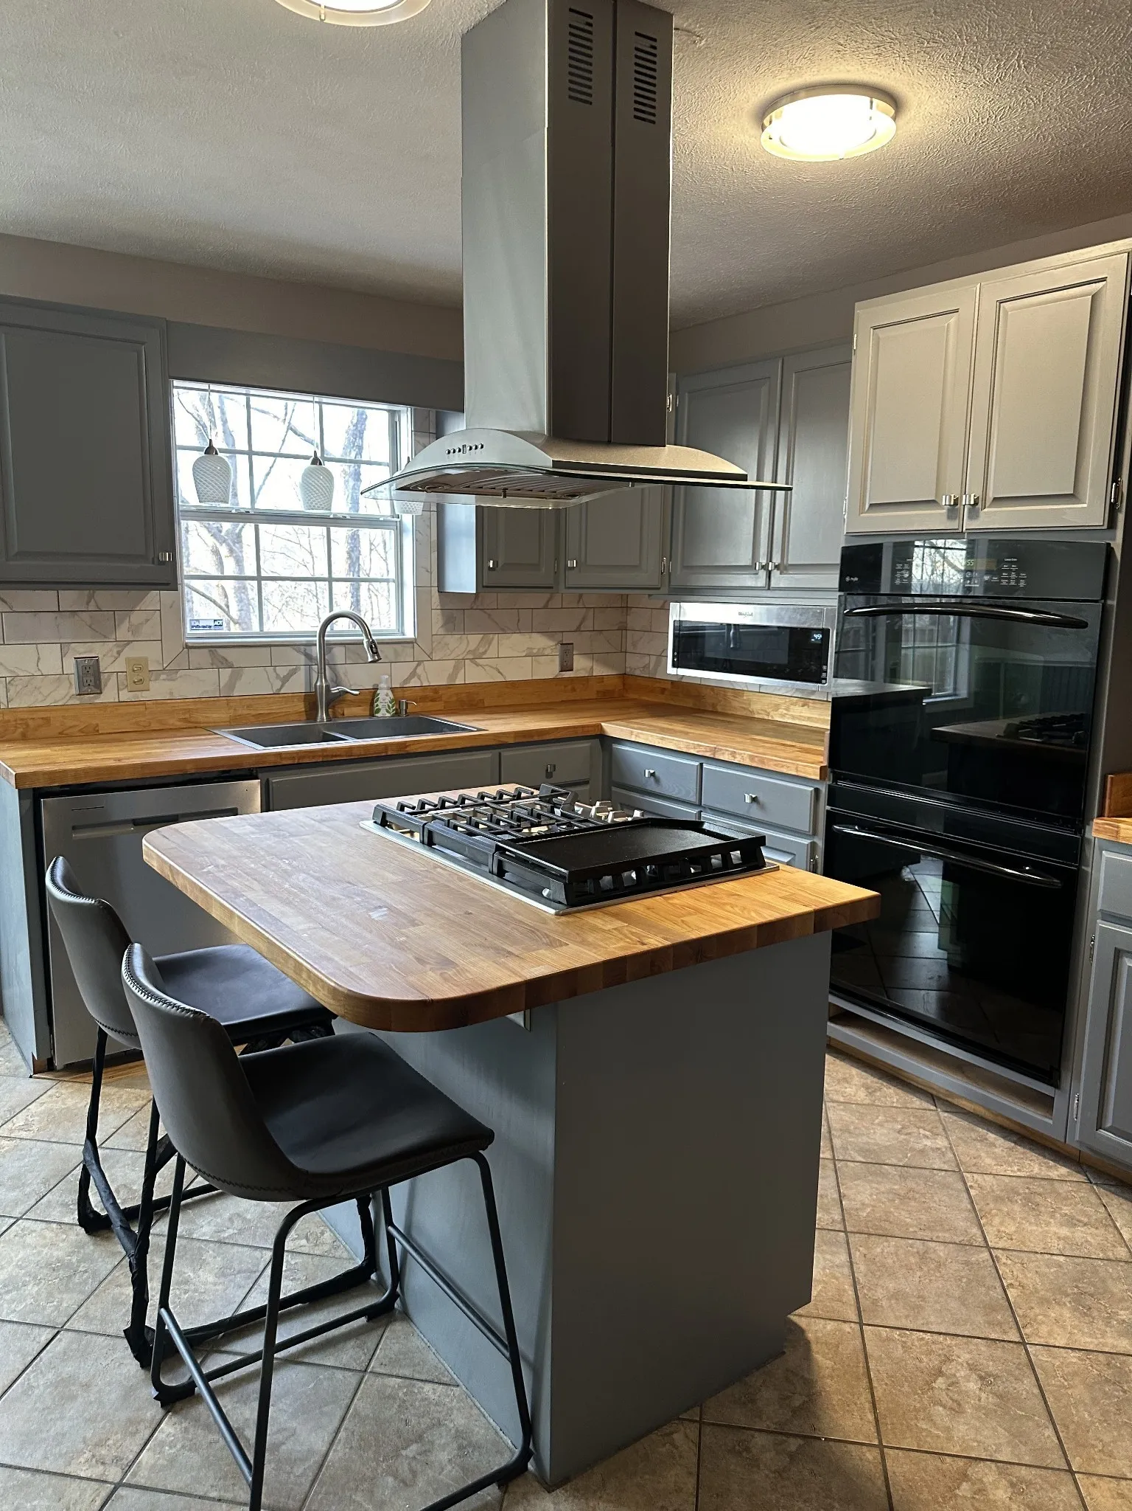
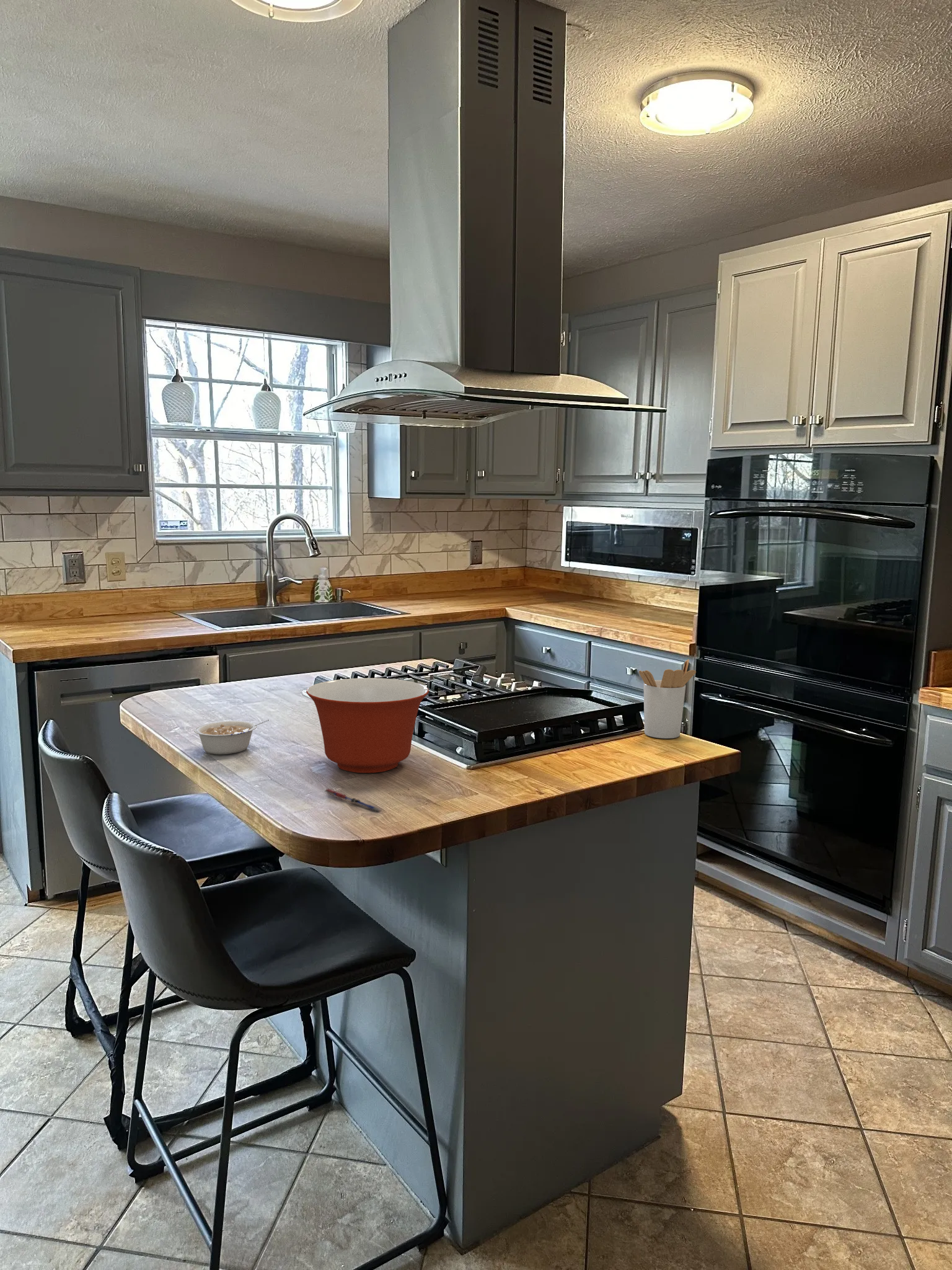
+ utensil holder (668, 699)
+ legume (228, 735)
+ pen (352, 799)
+ mixing bowl (368, 727)
